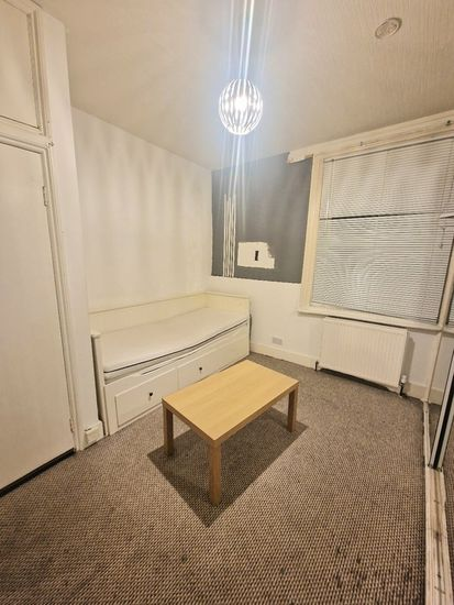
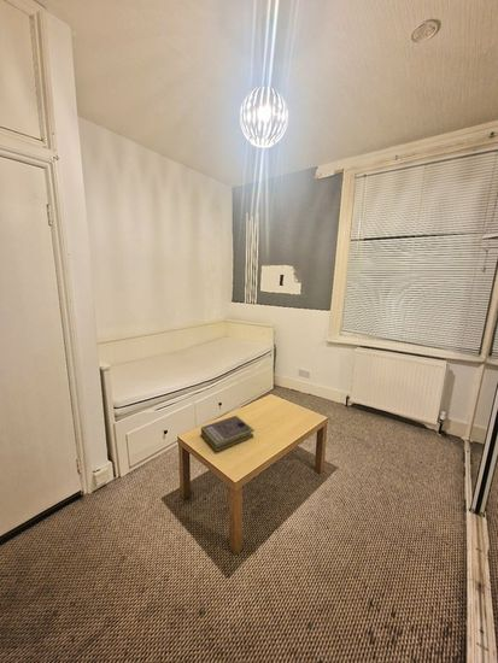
+ book (227, 432)
